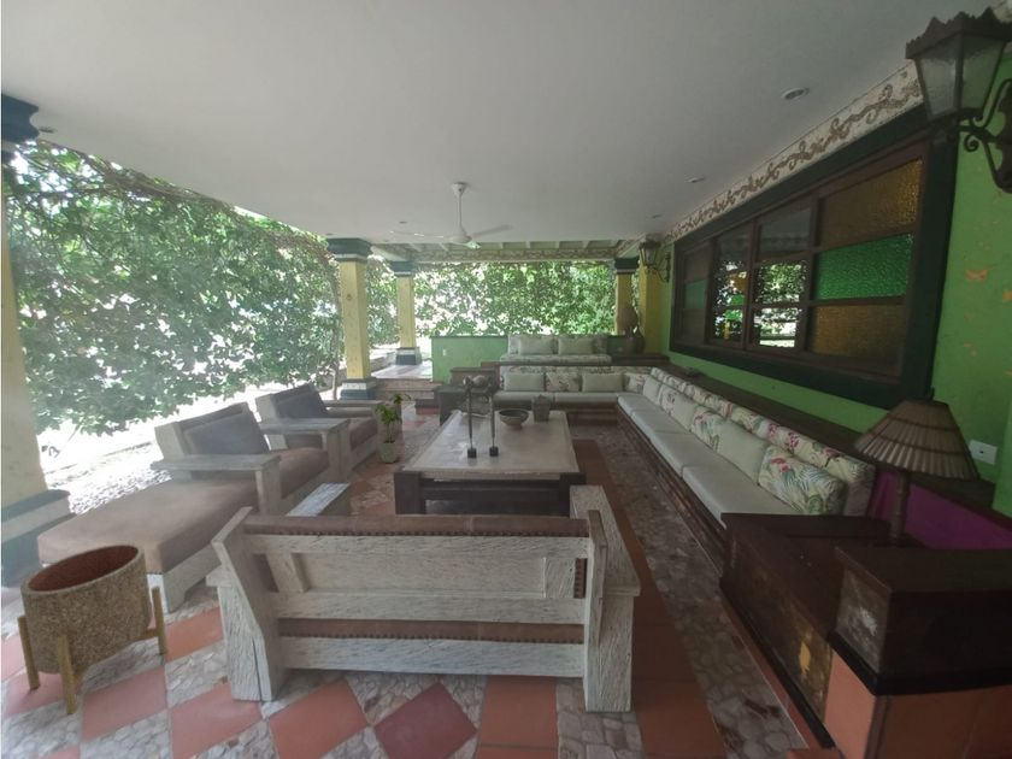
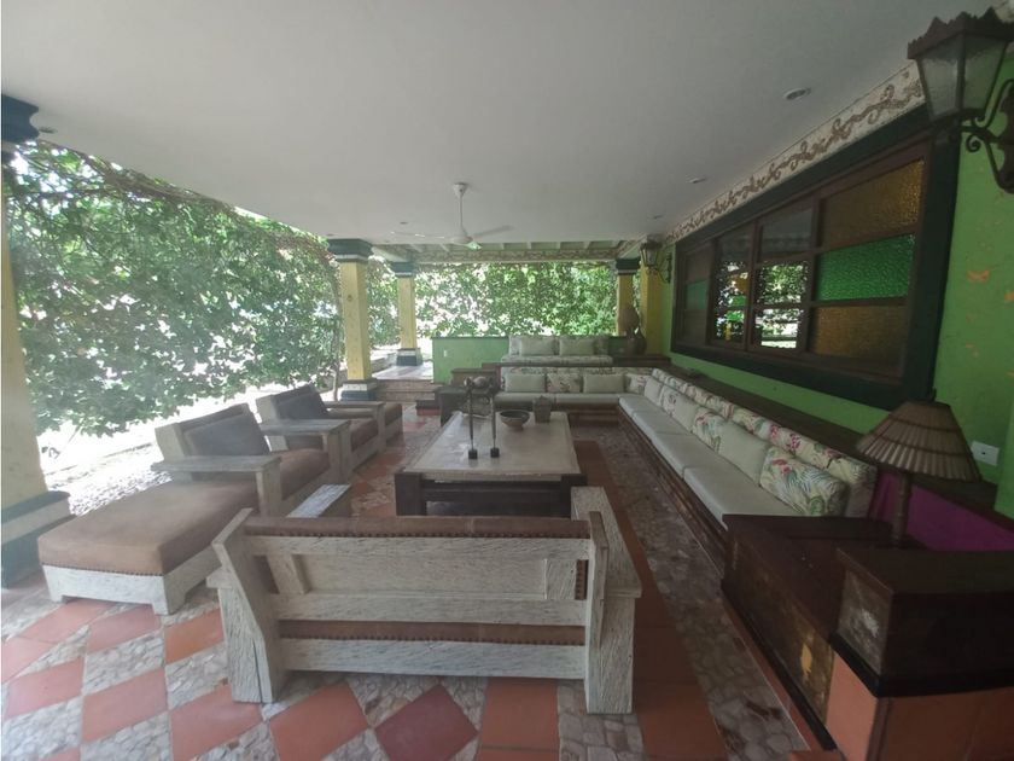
- house plant (393, 425)
- planter (94, 618)
